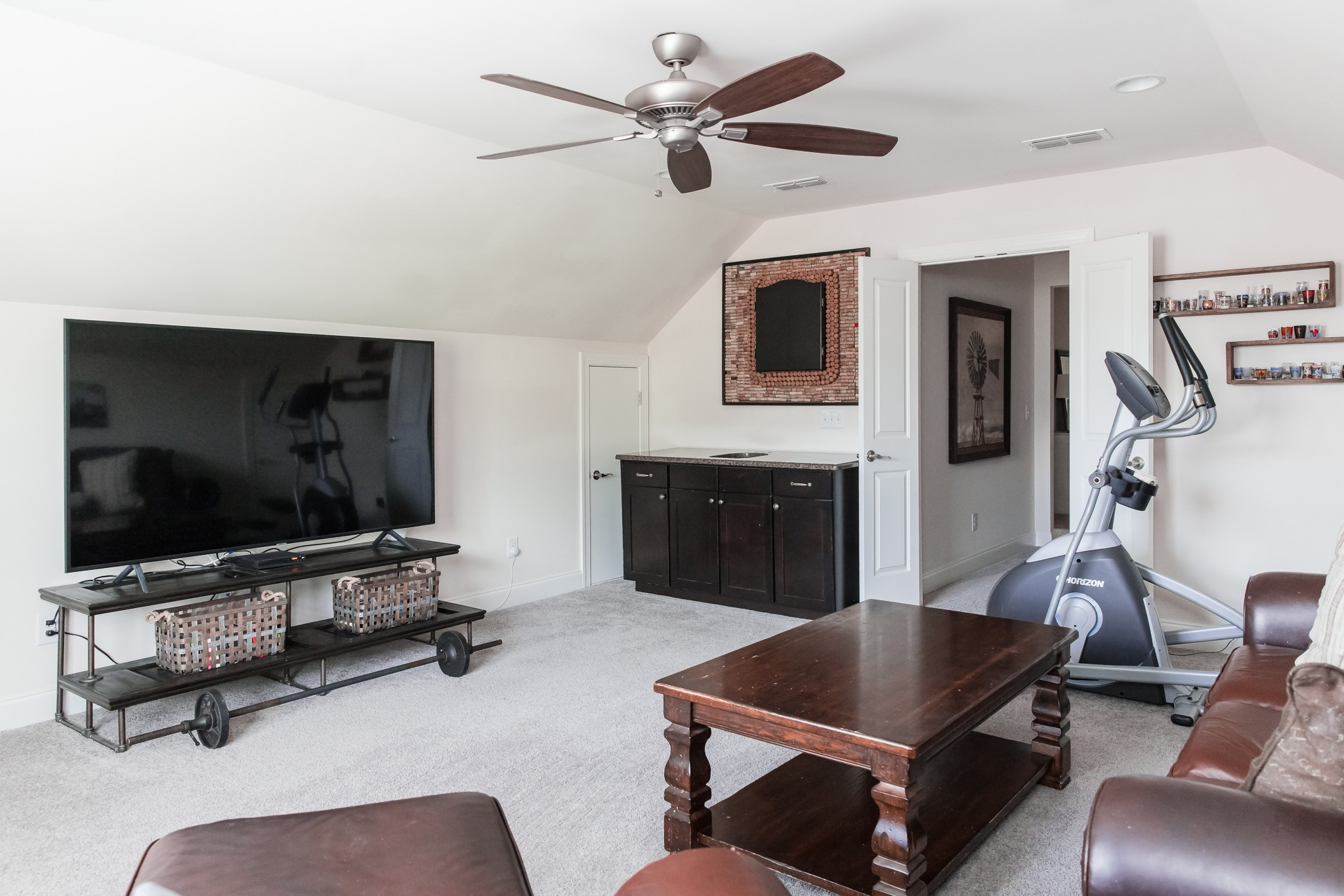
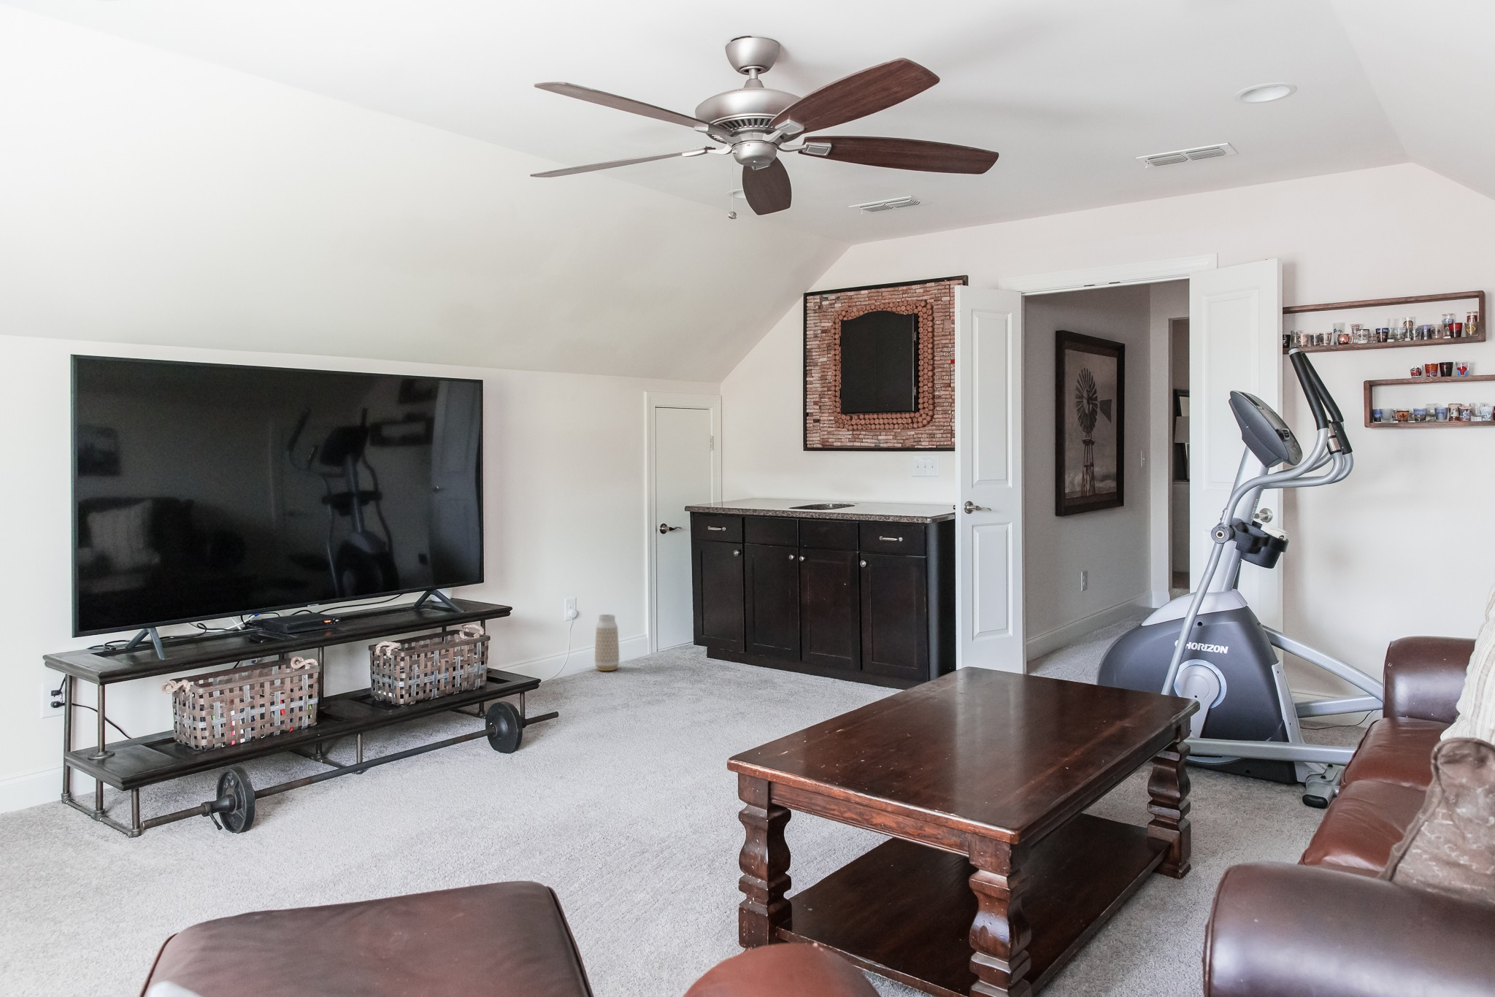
+ vase (606, 642)
